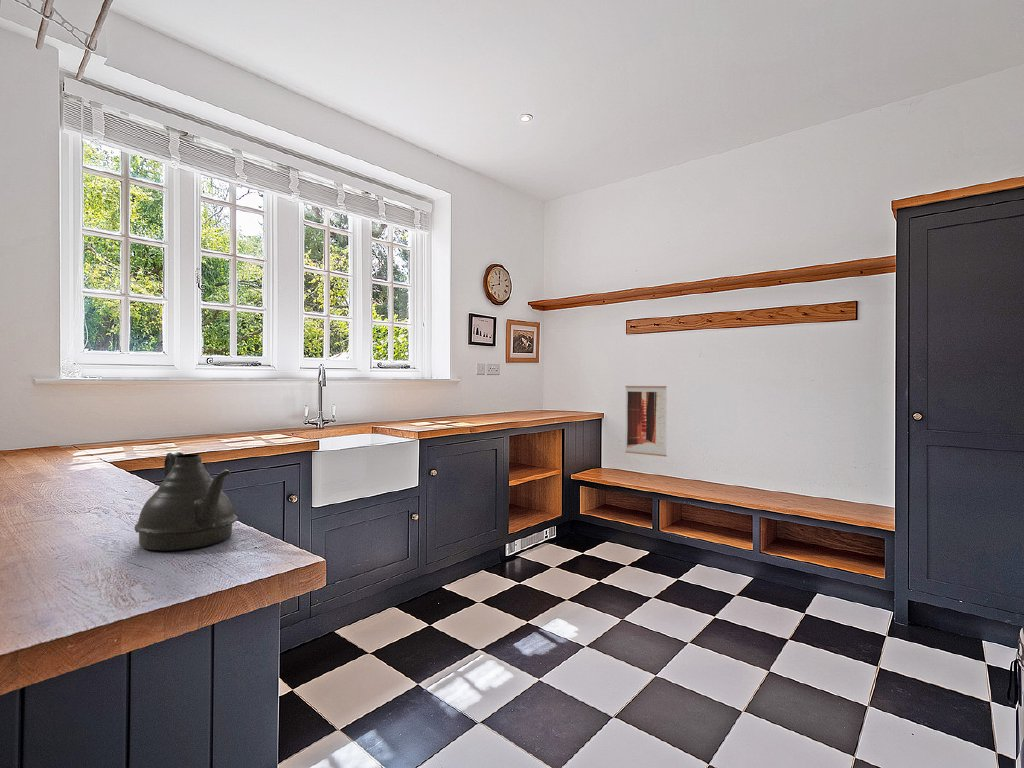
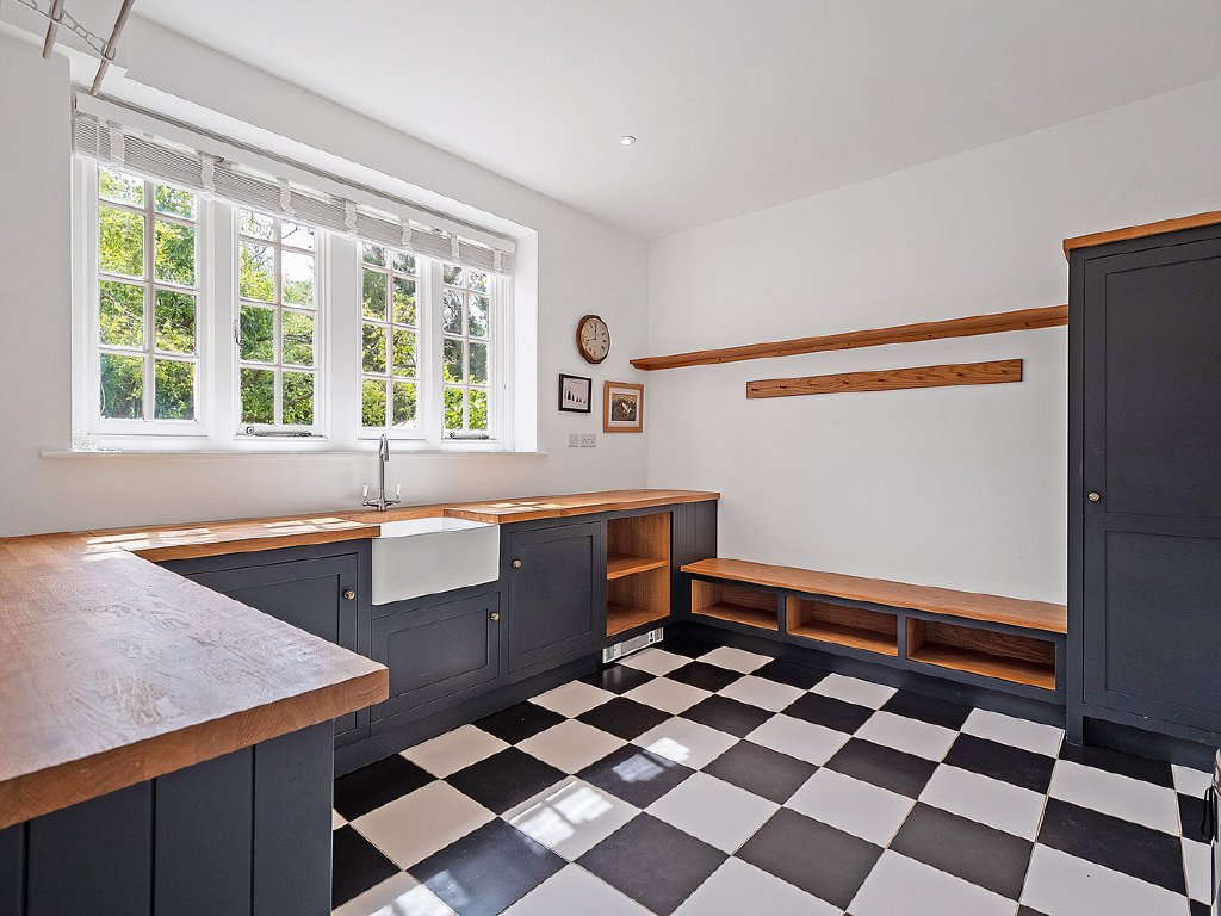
- teapot (193, 499)
- wall art (645, 420)
